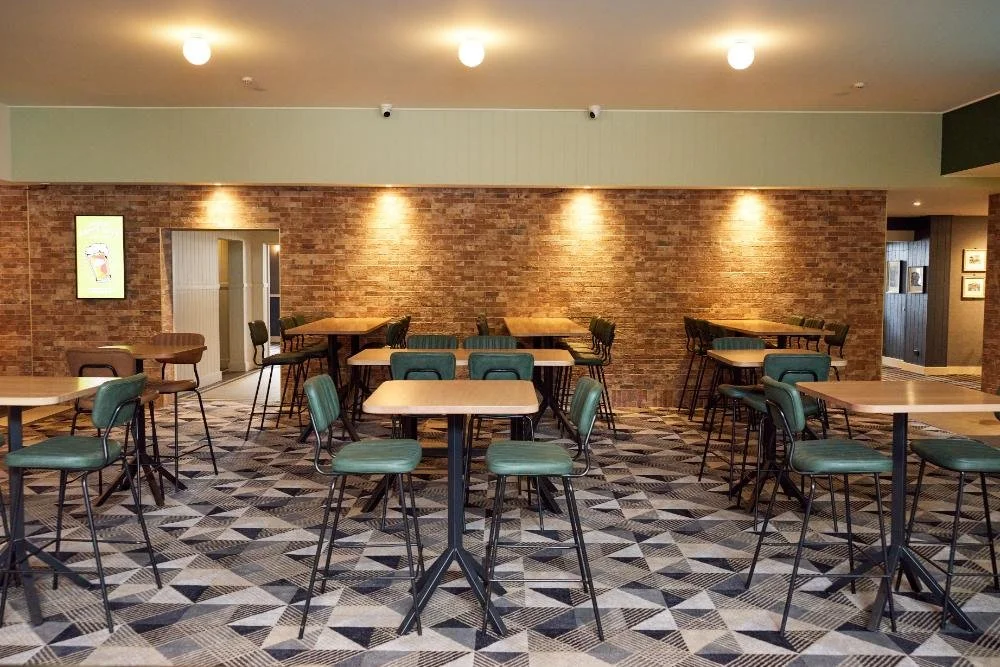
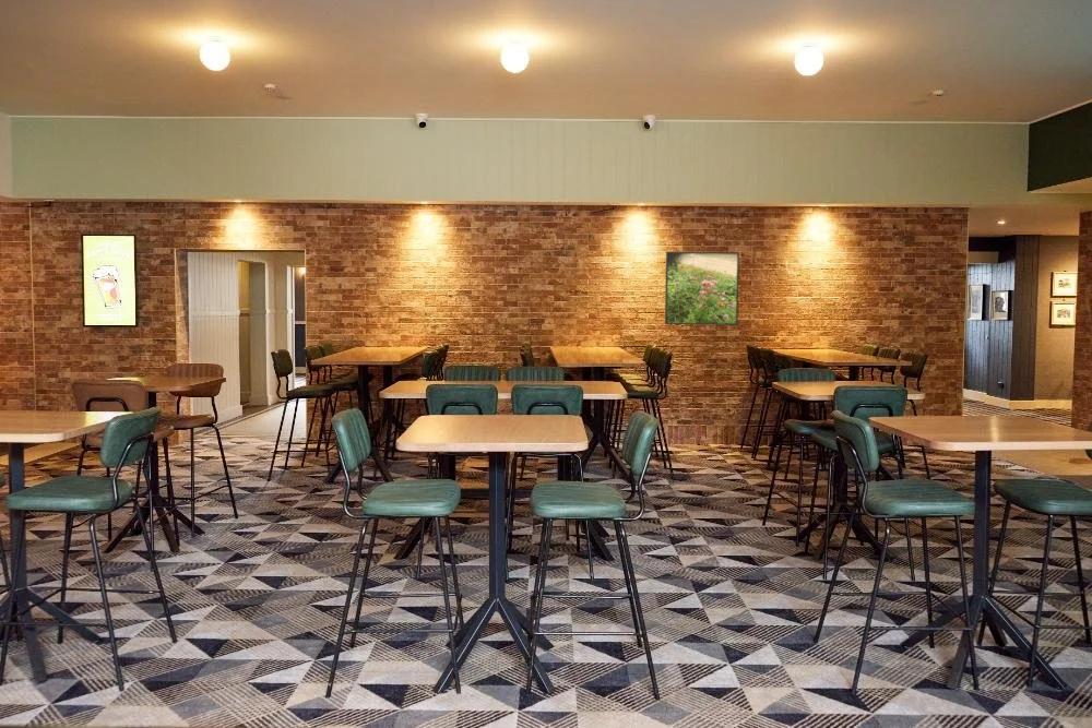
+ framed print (701, 288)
